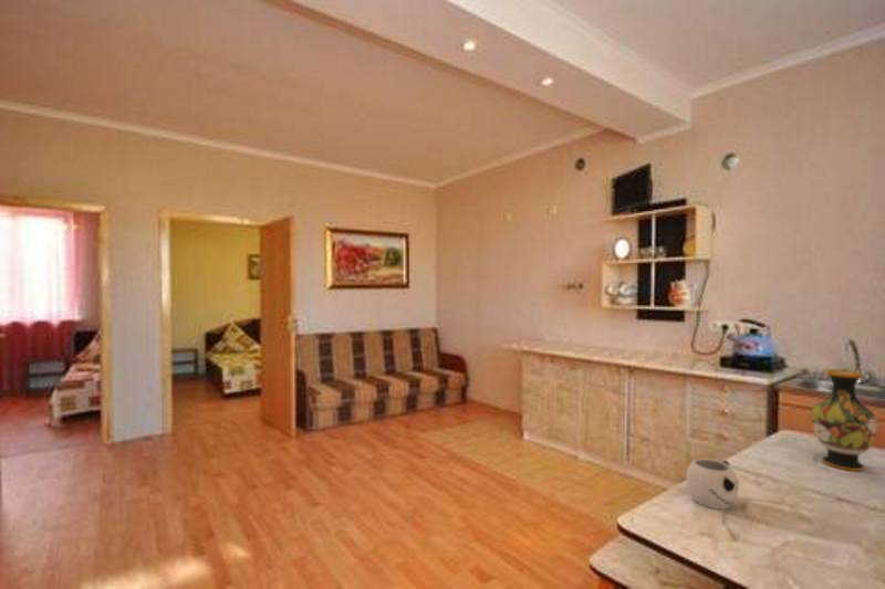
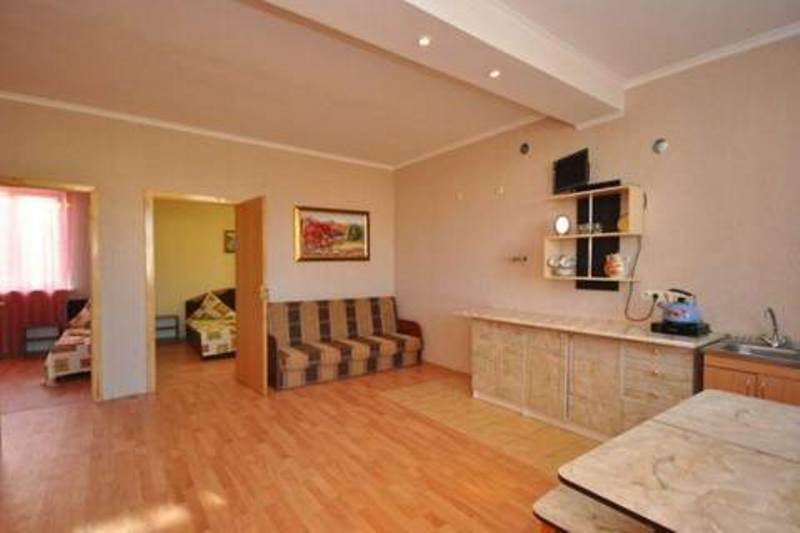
- vase (843, 418)
- mug (715, 480)
